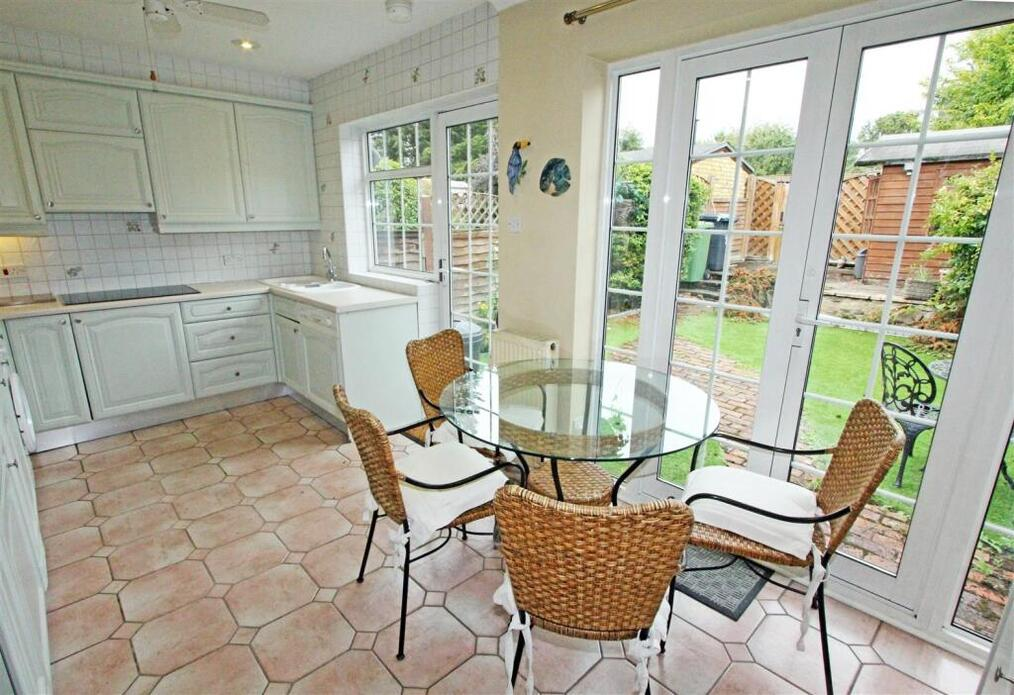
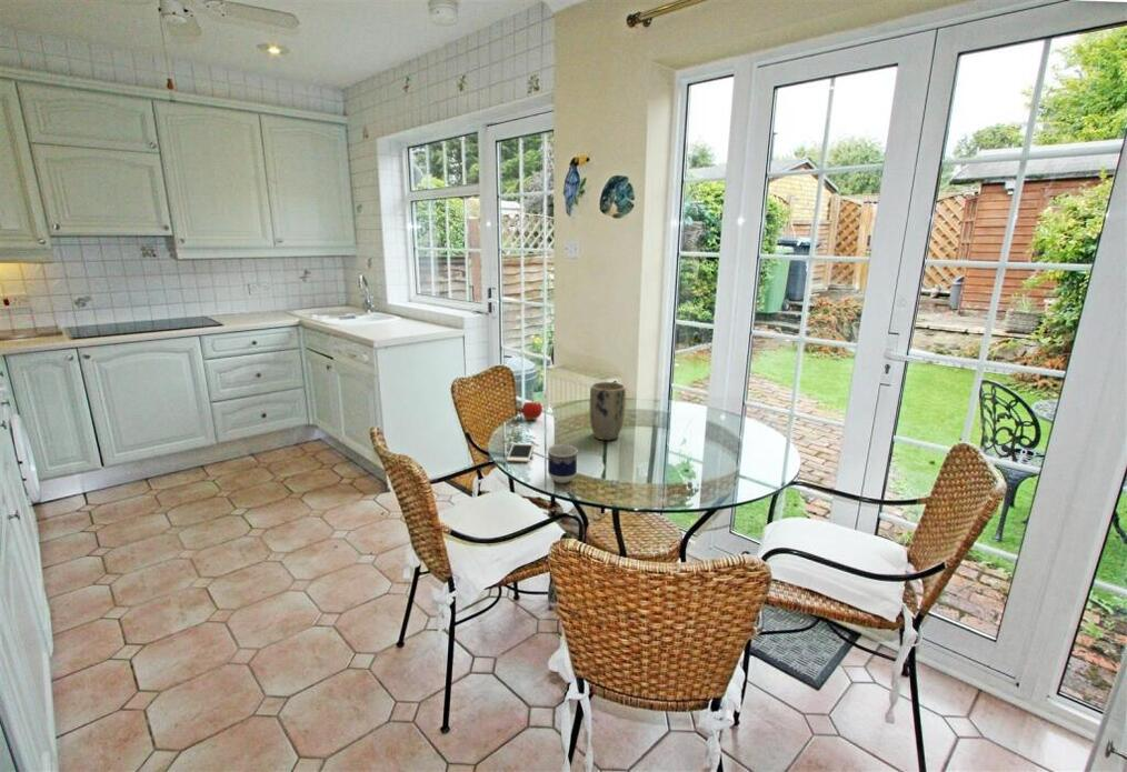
+ cell phone (520, 452)
+ fruit (531, 409)
+ cup (561, 462)
+ plant pot (607, 411)
